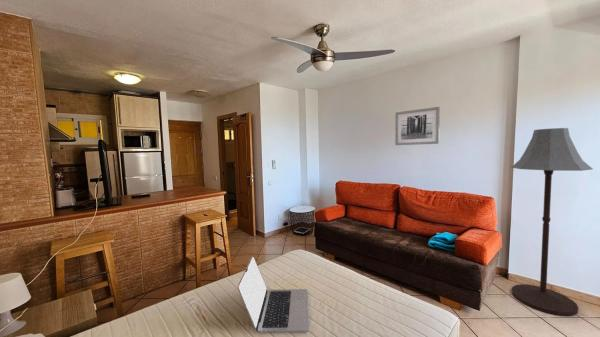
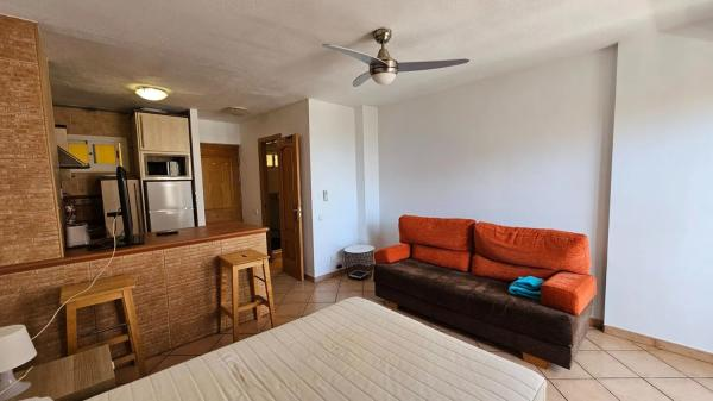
- laptop (276, 290)
- wall art (416, 127)
- floor lamp (546, 216)
